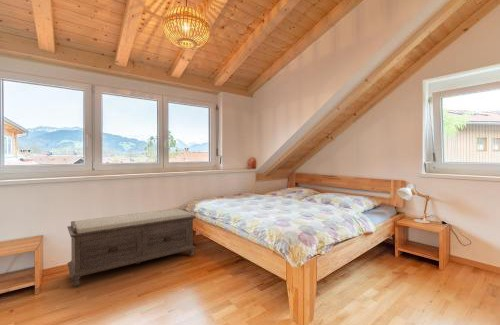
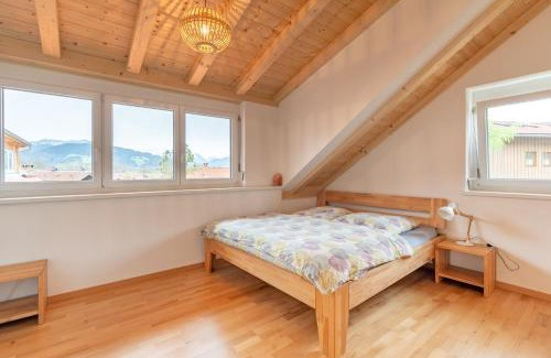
- bench (136, 240)
